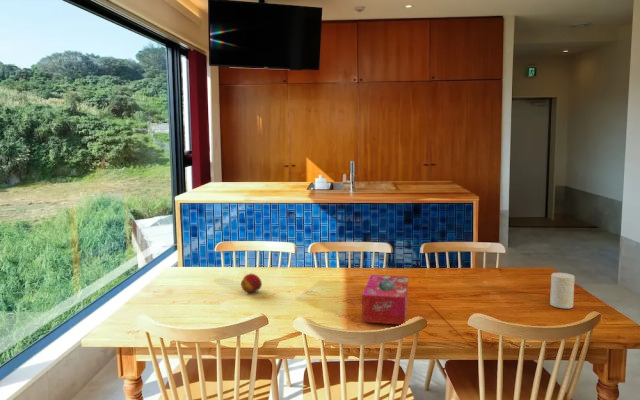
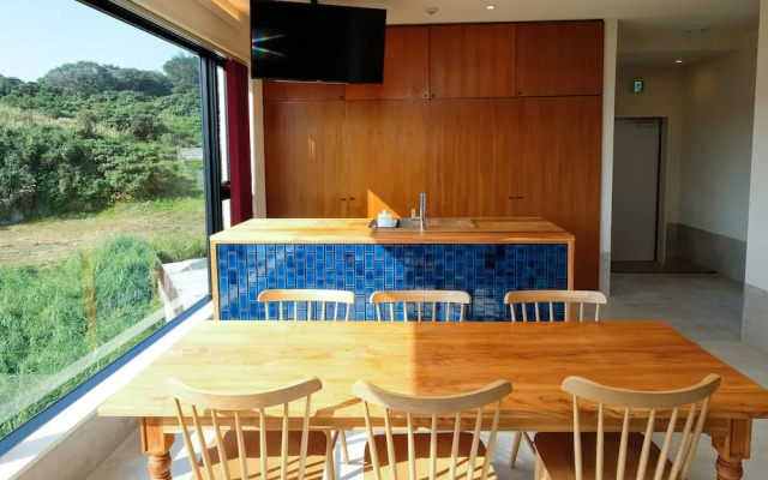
- tissue box (386, 297)
- cup (562, 290)
- fruit (251, 282)
